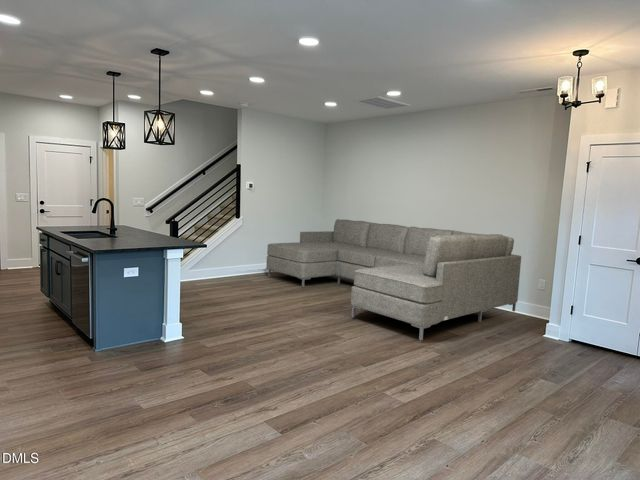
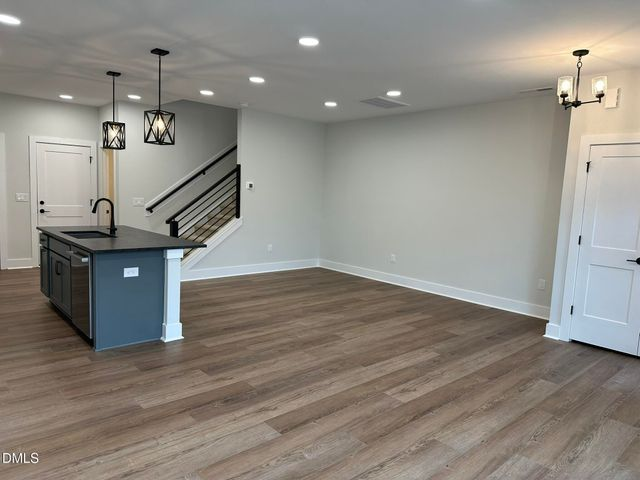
- sofa (367, 259)
